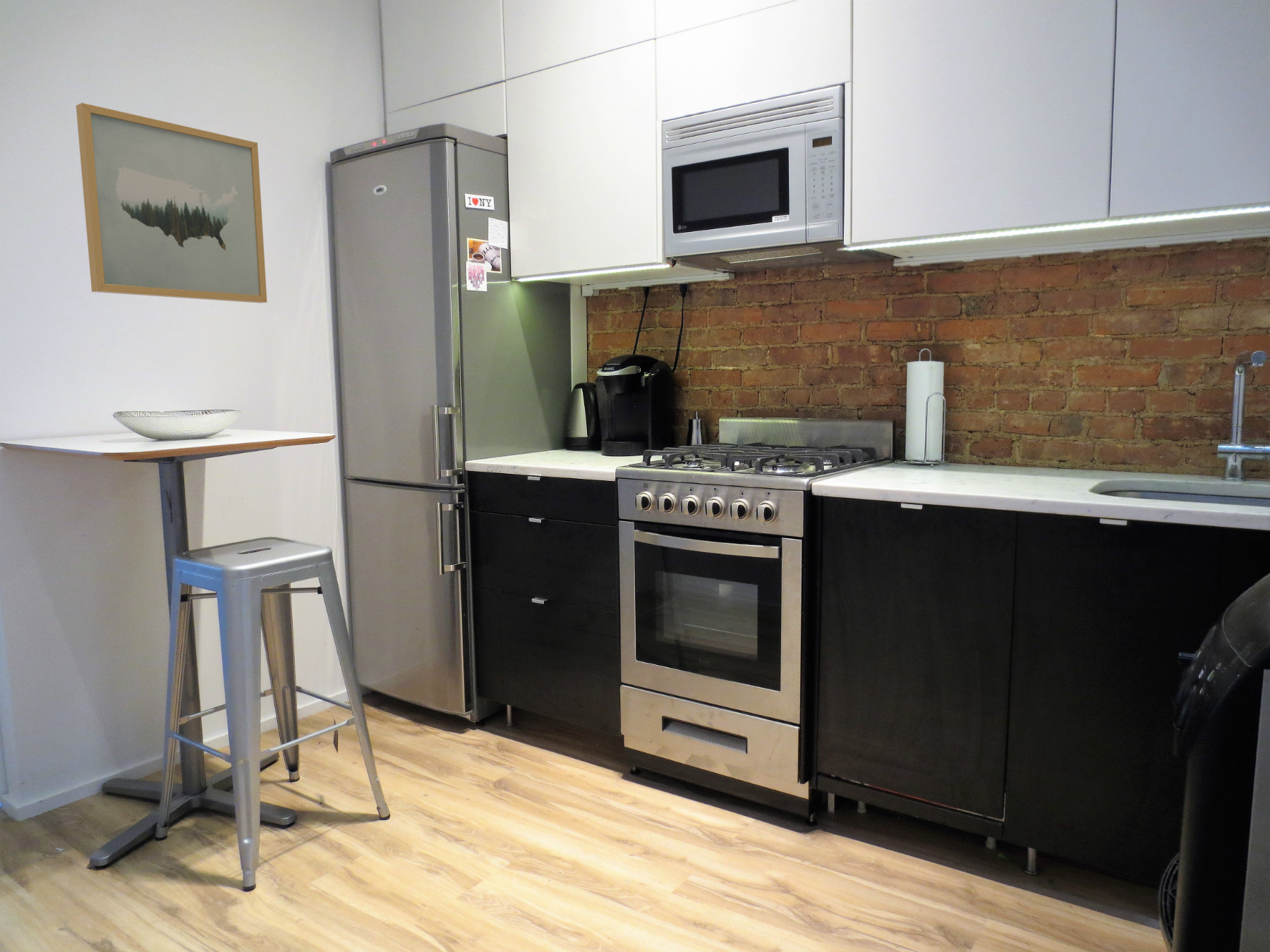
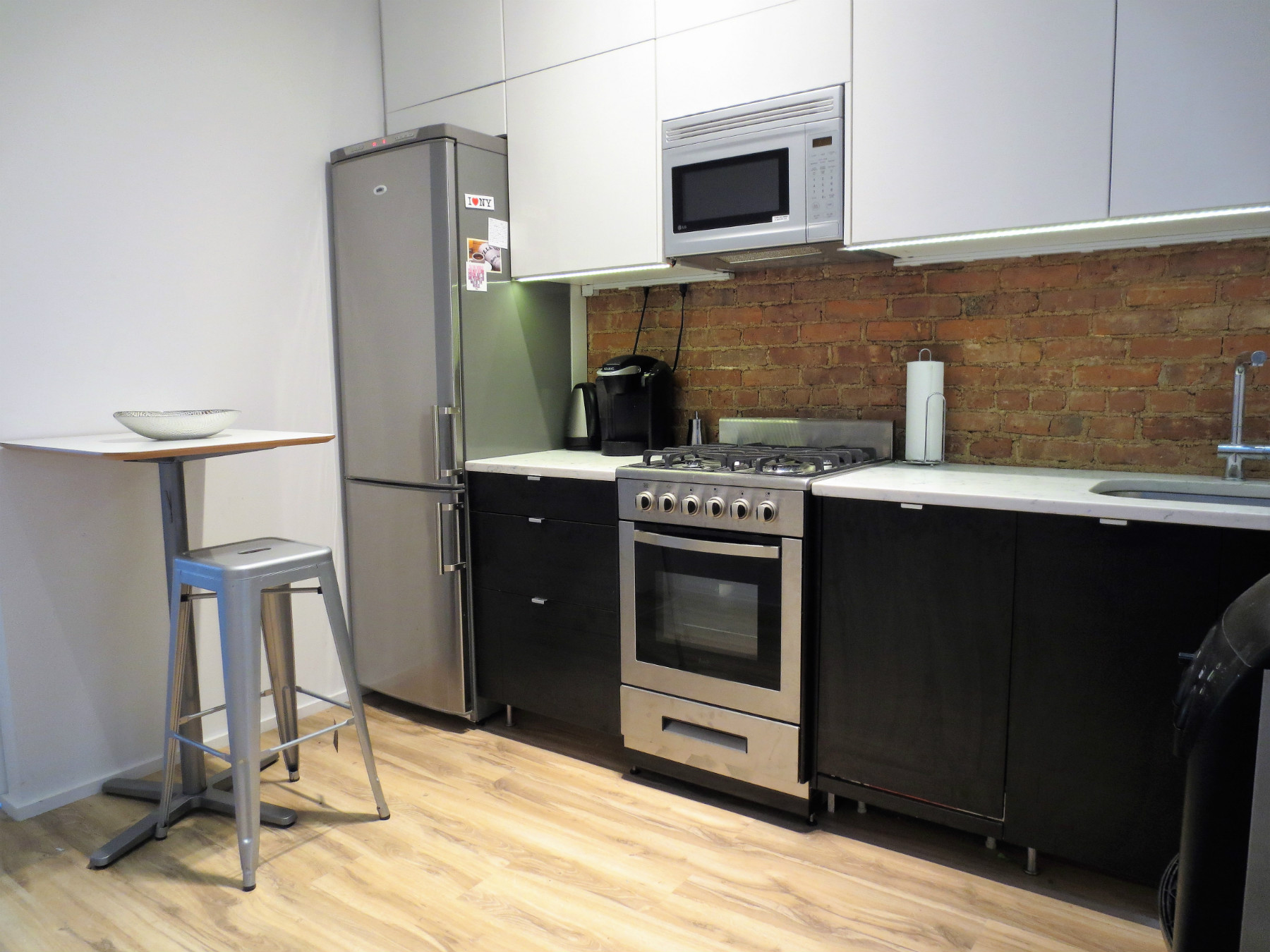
- wall art (179, 212)
